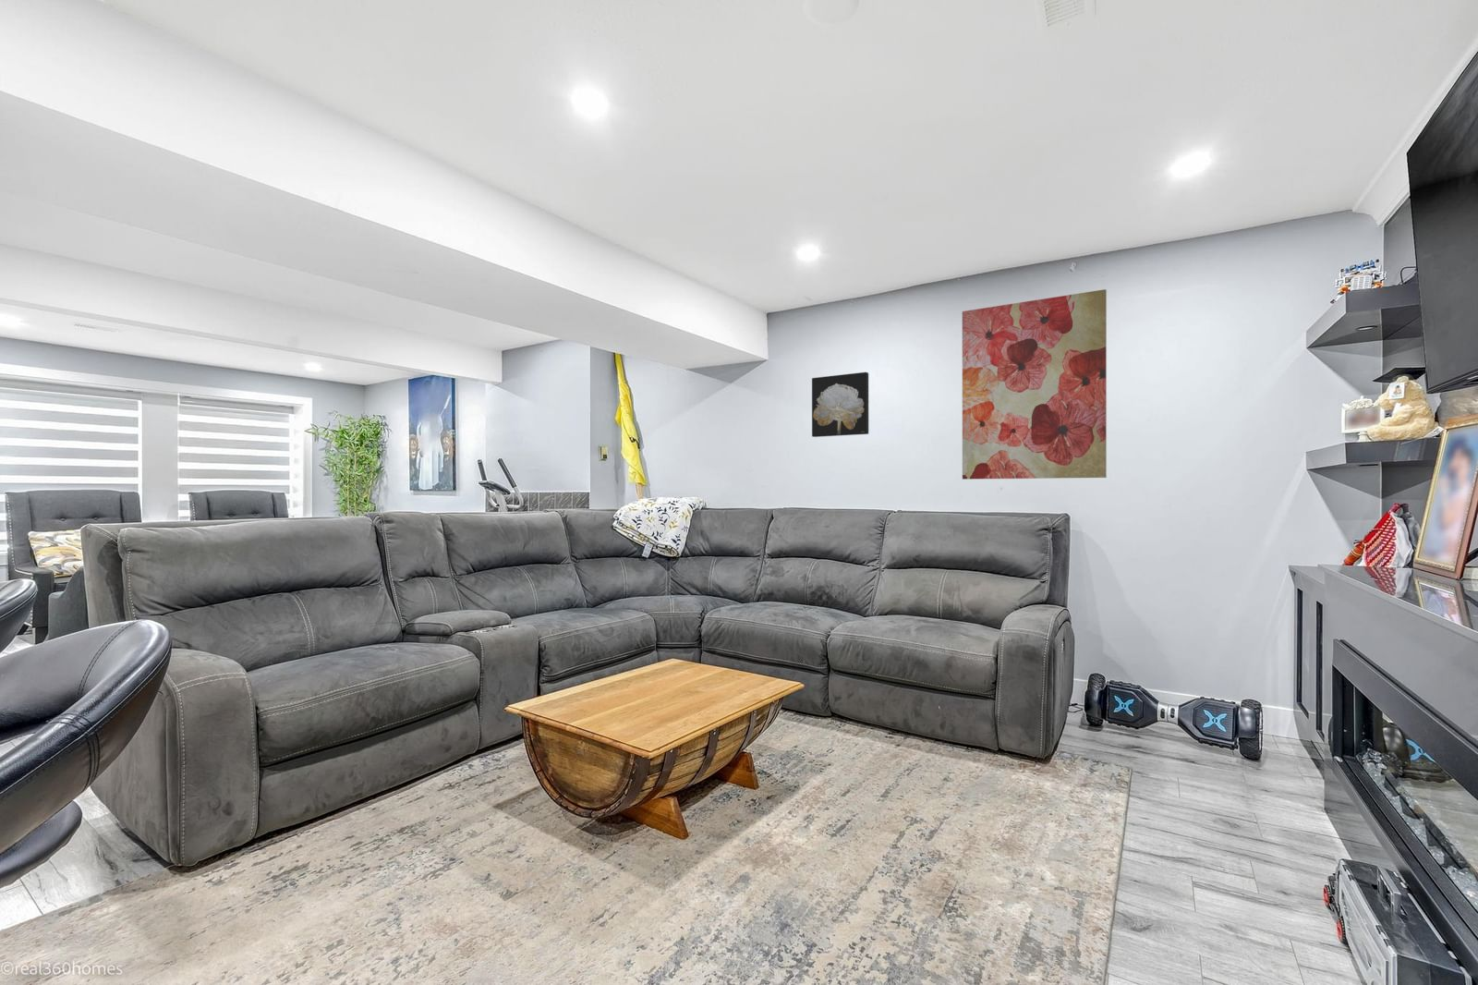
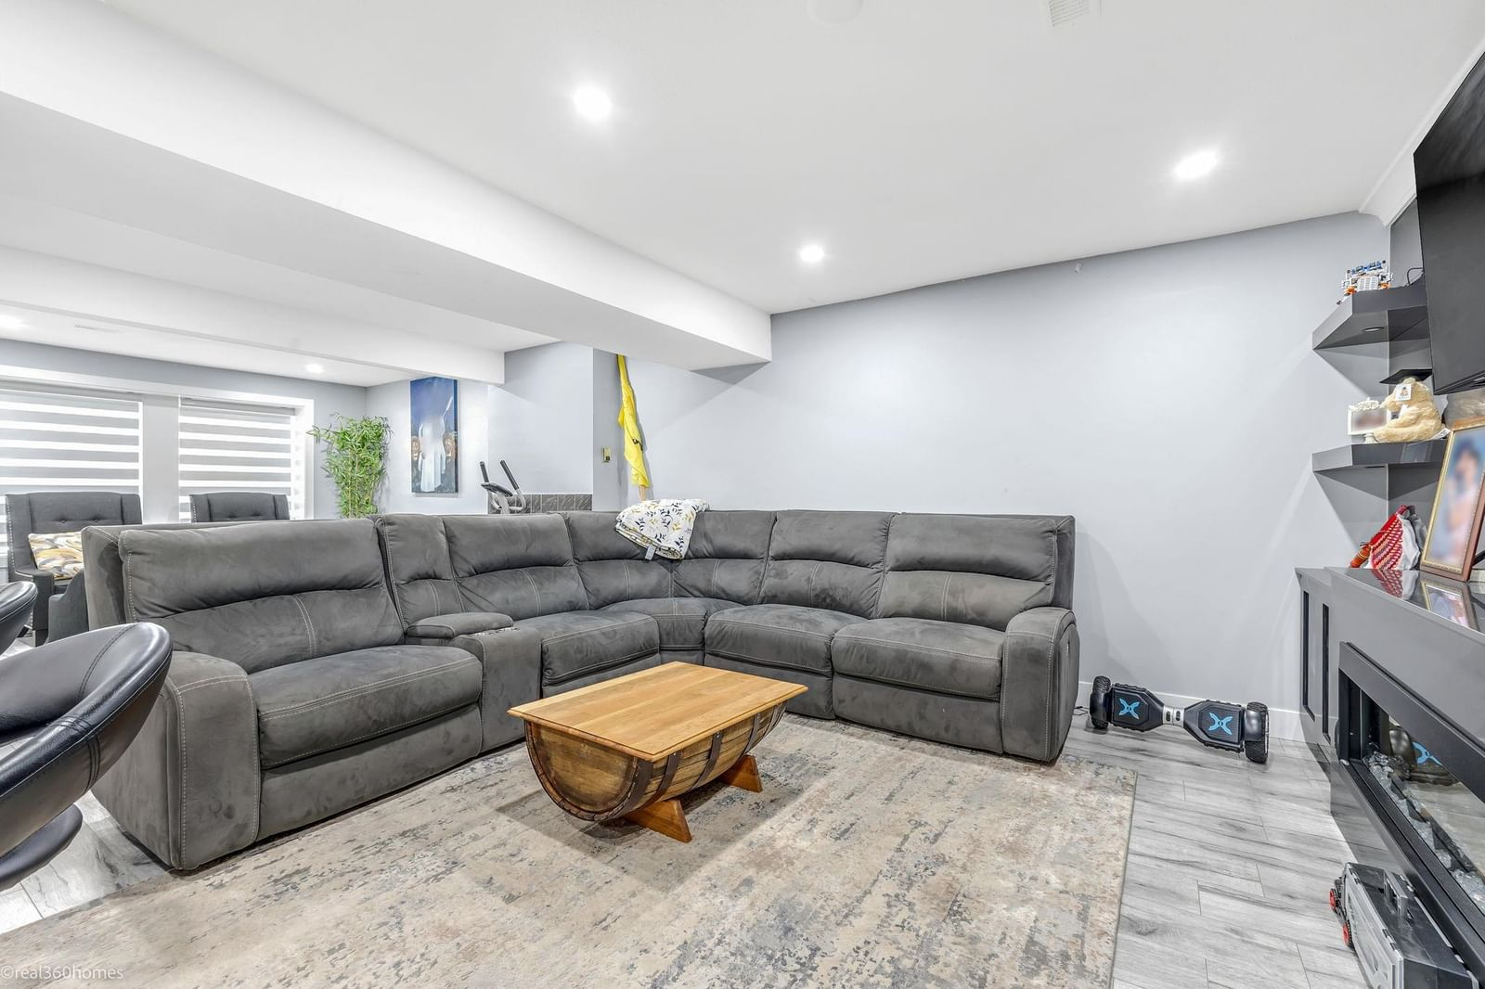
- wall art (1030, 390)
- wall art (840, 405)
